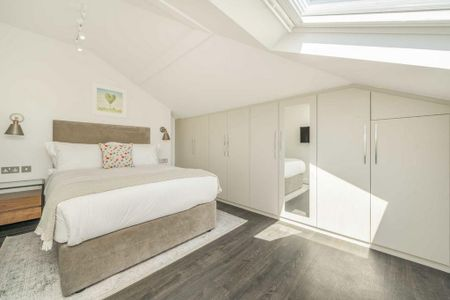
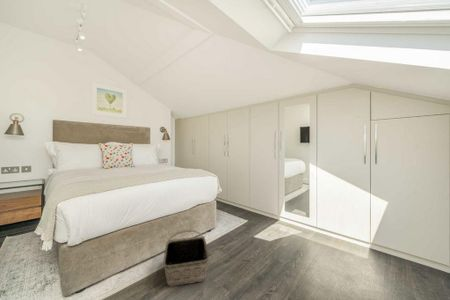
+ basket (186, 250)
